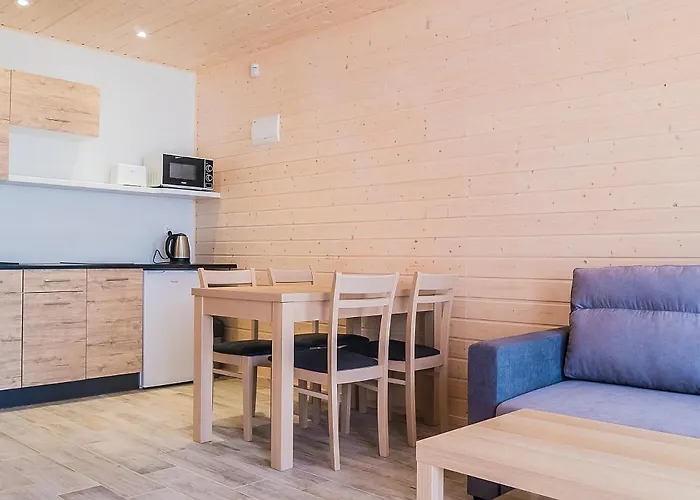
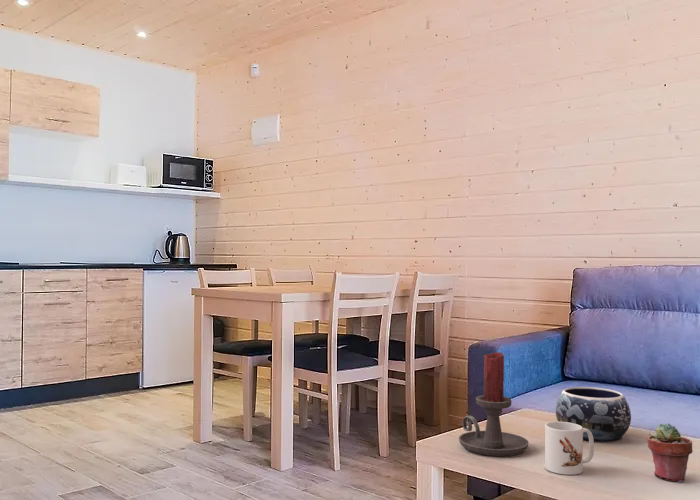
+ mug (570, 446)
+ candle holder (487, 398)
+ potted succulent (669, 450)
+ decorative bowl (592, 413)
